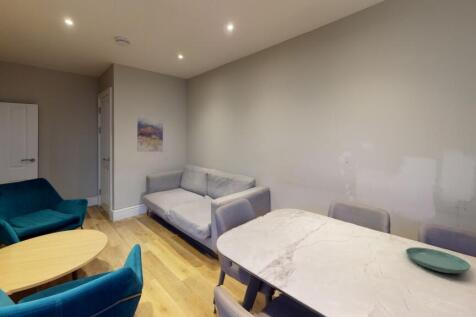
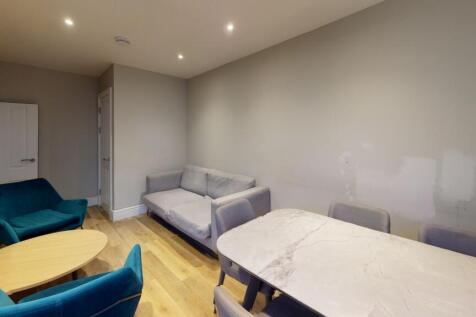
- wall art (150, 135)
- saucer (435, 260)
